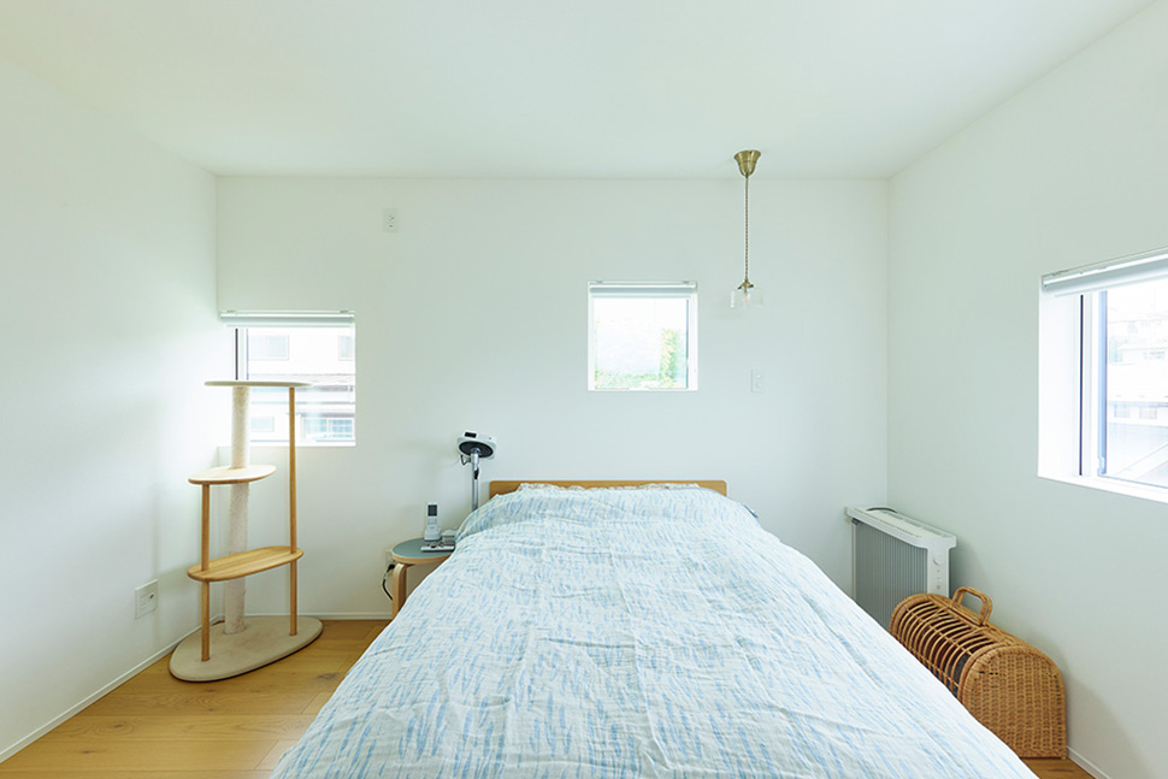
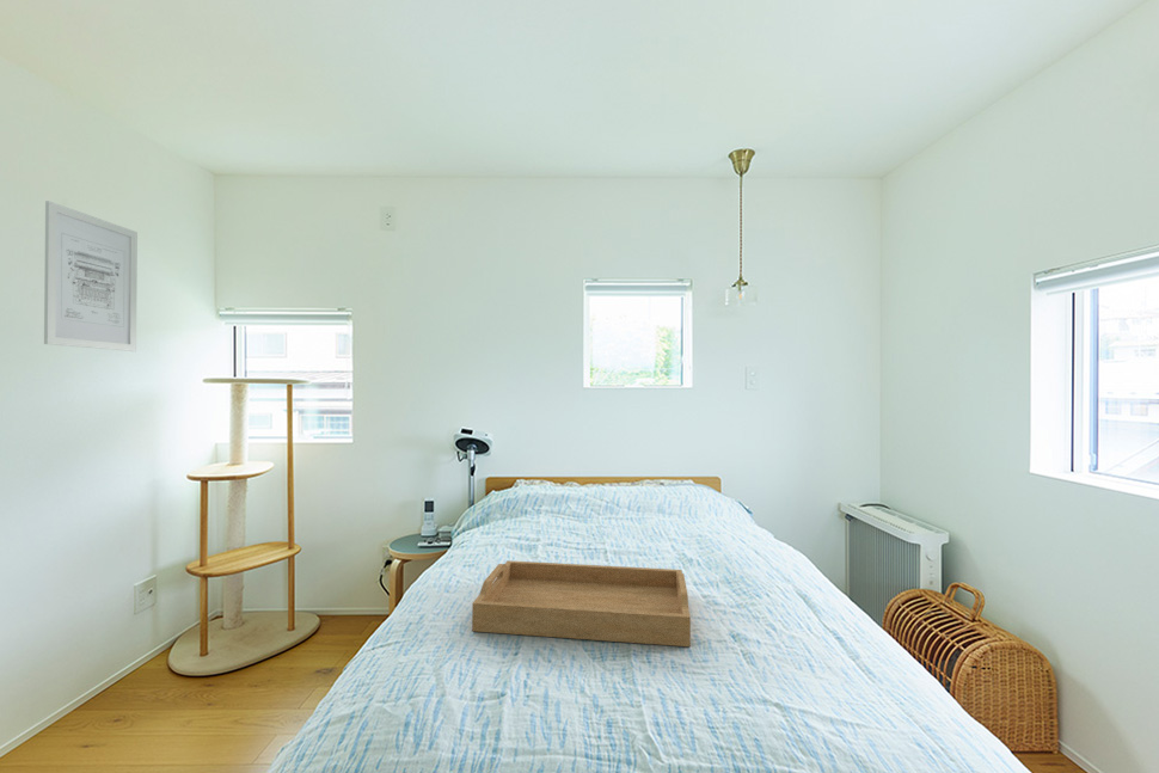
+ wall art (94, 282)
+ serving tray (585, 594)
